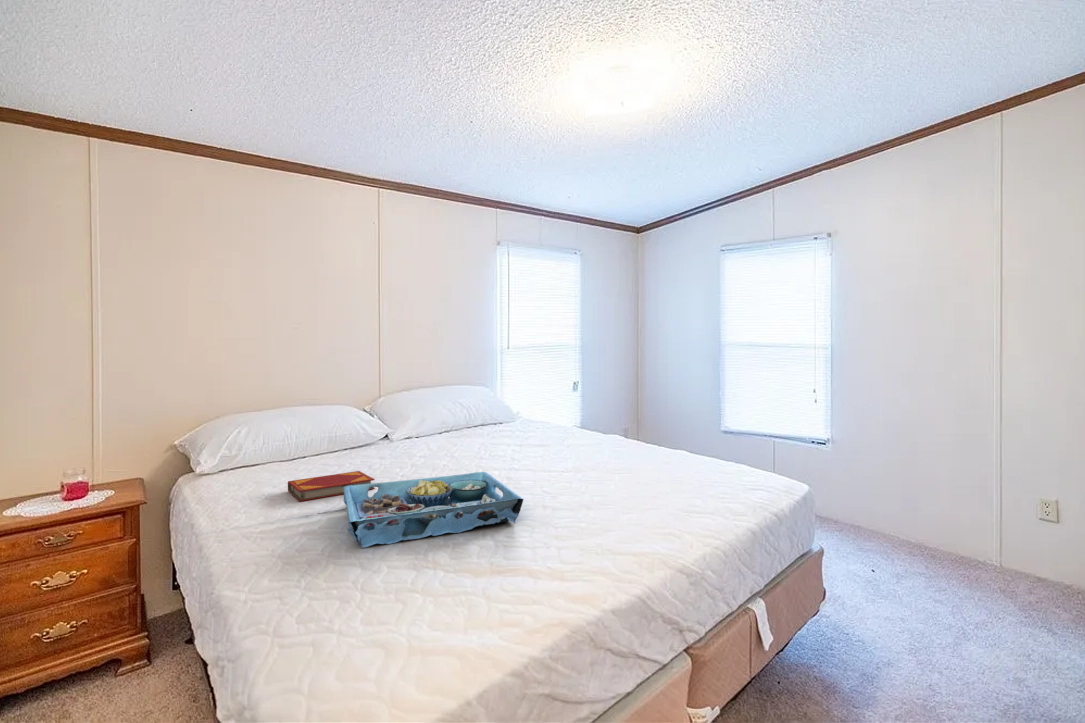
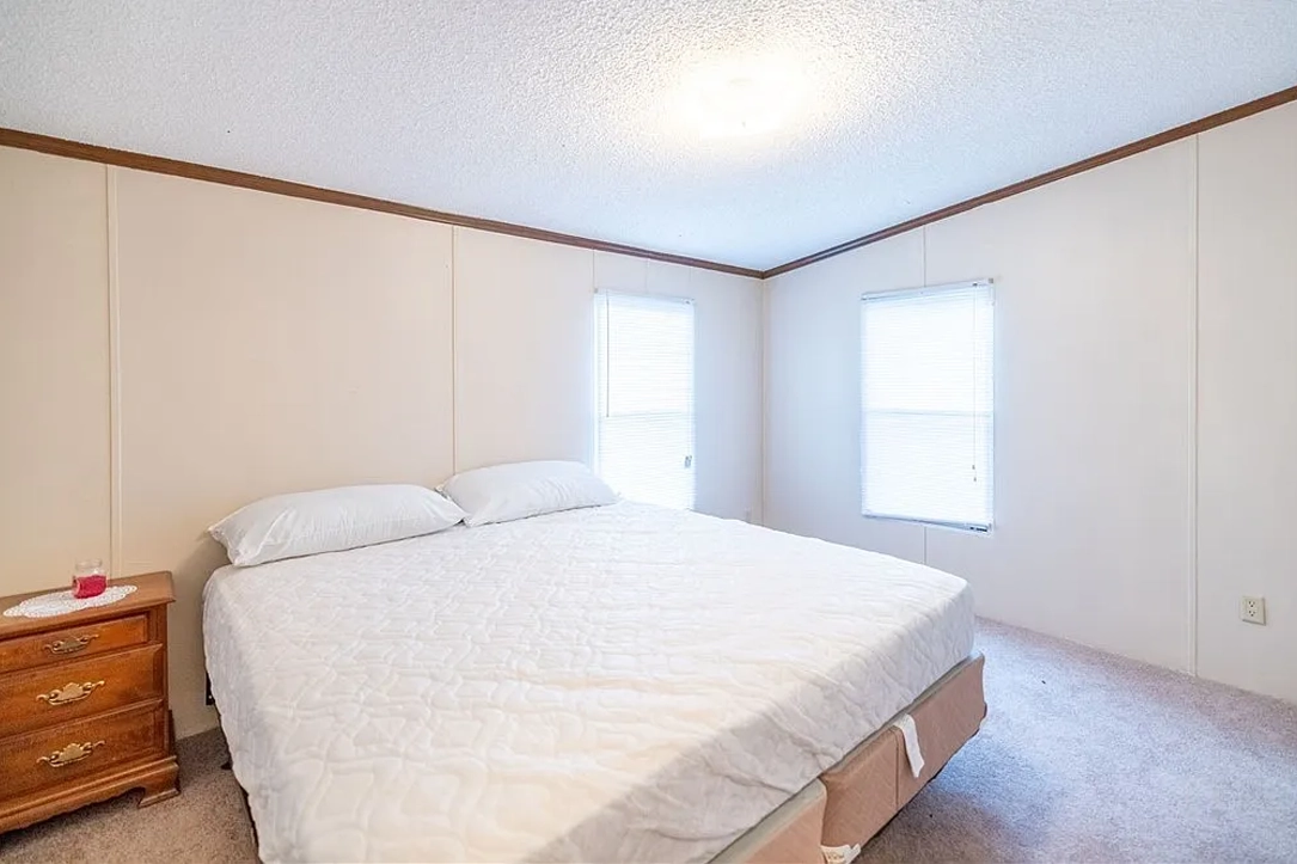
- serving tray (429, 502)
- hardback book (331, 484)
